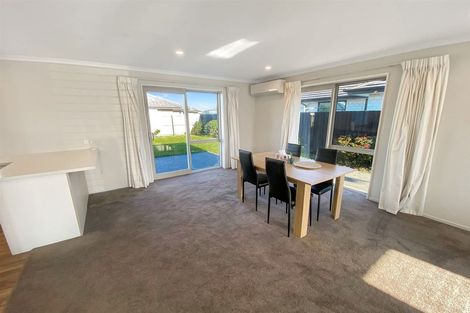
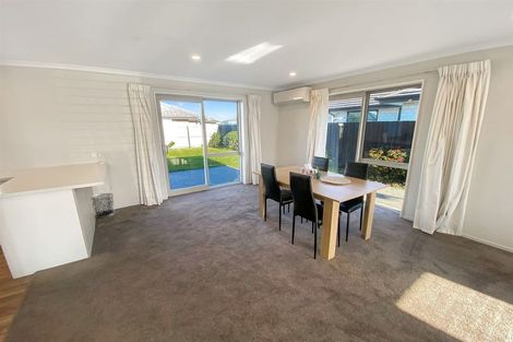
+ waste bin (103, 204)
